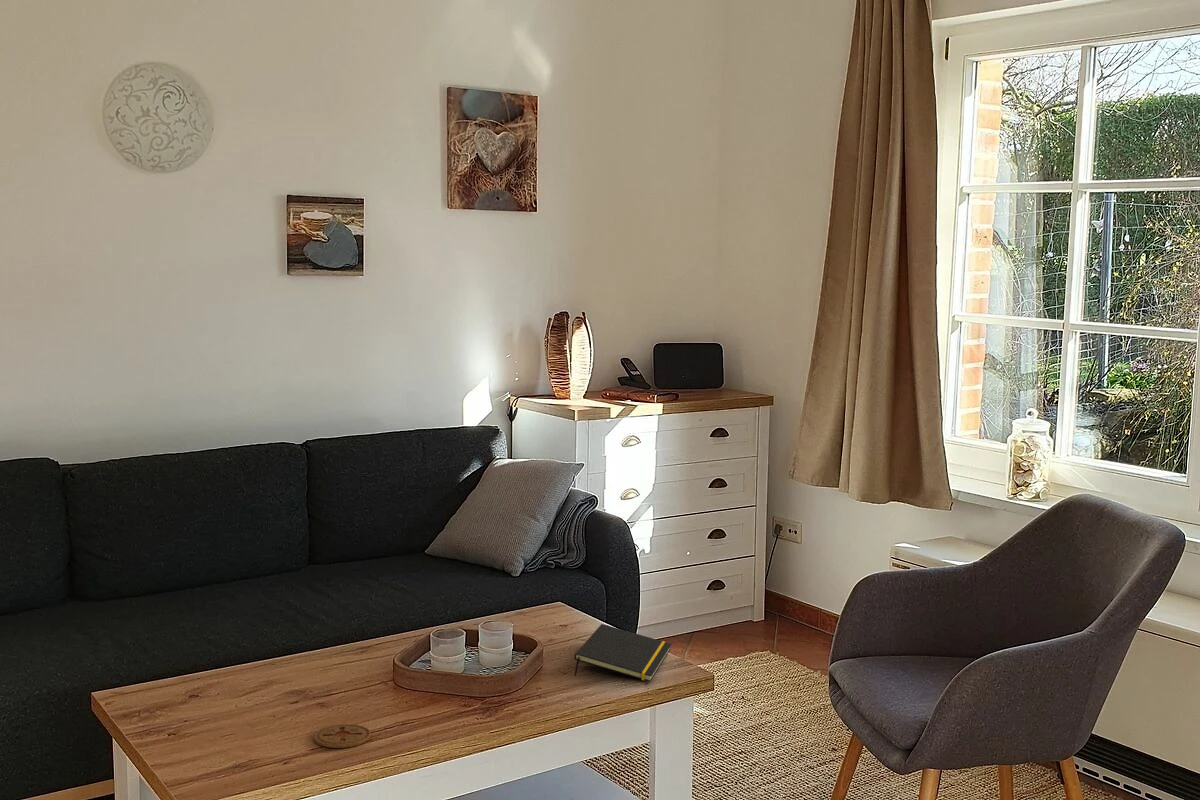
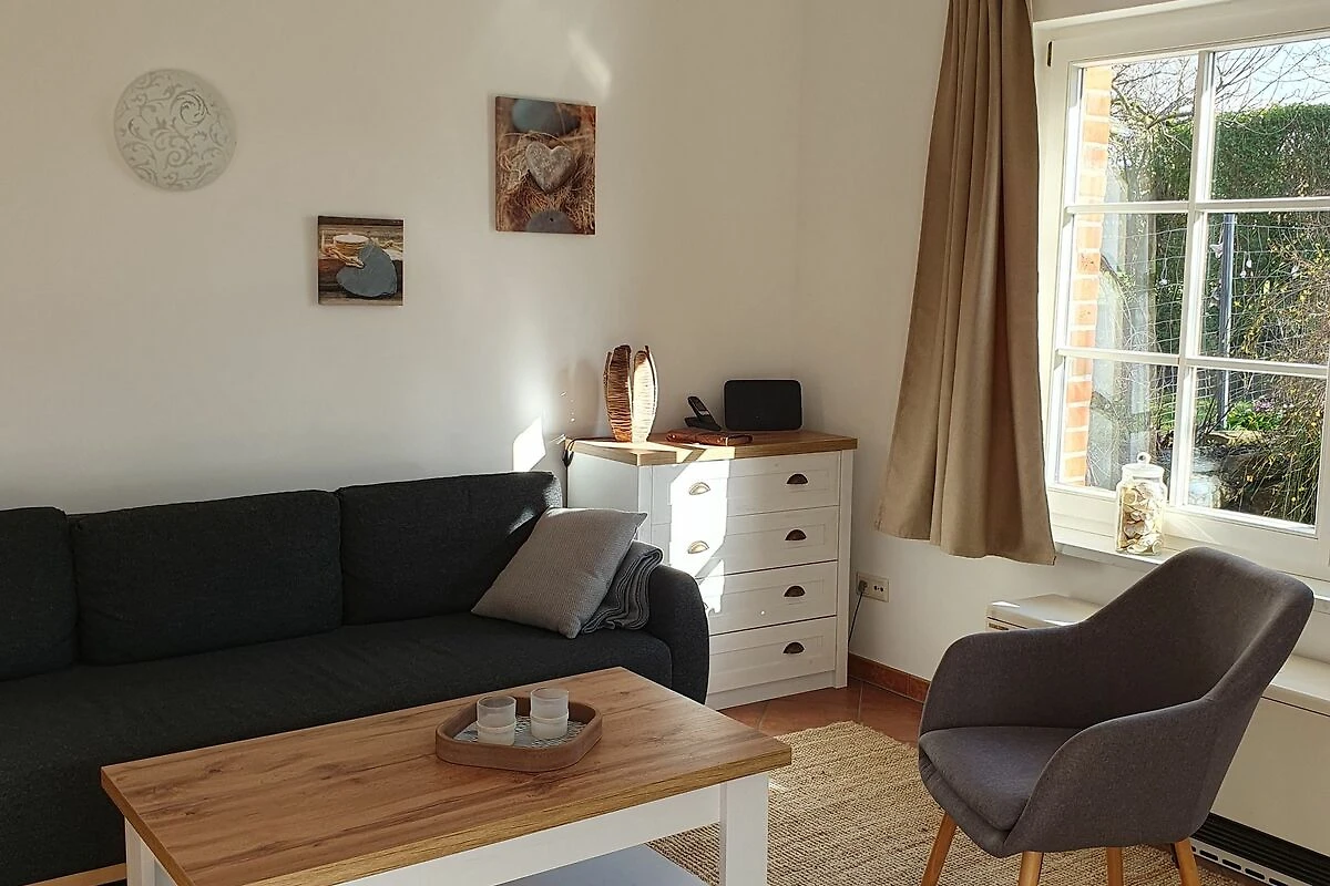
- coaster (342, 735)
- notepad (624, 651)
